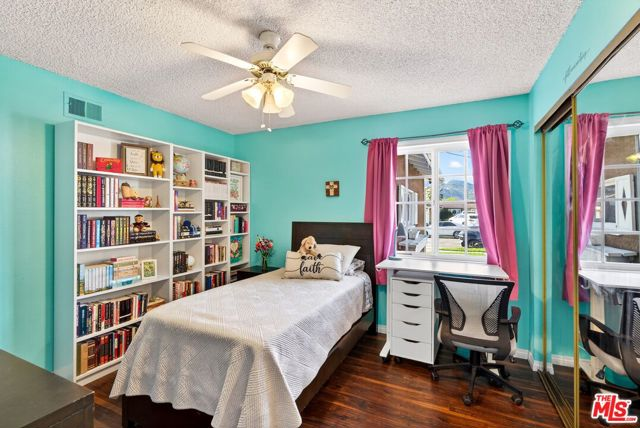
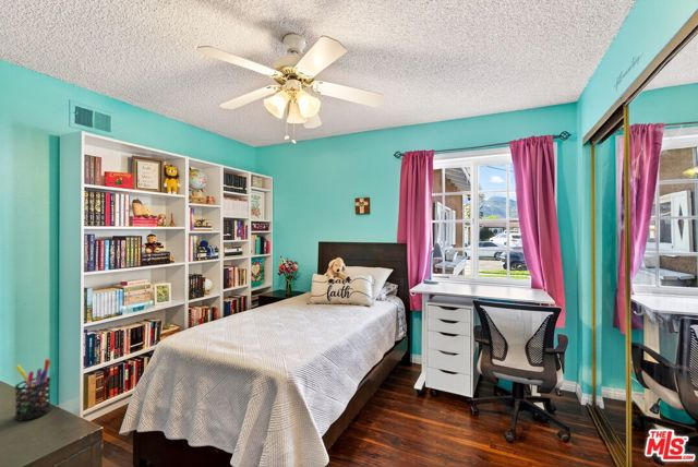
+ pen holder (37, 385)
